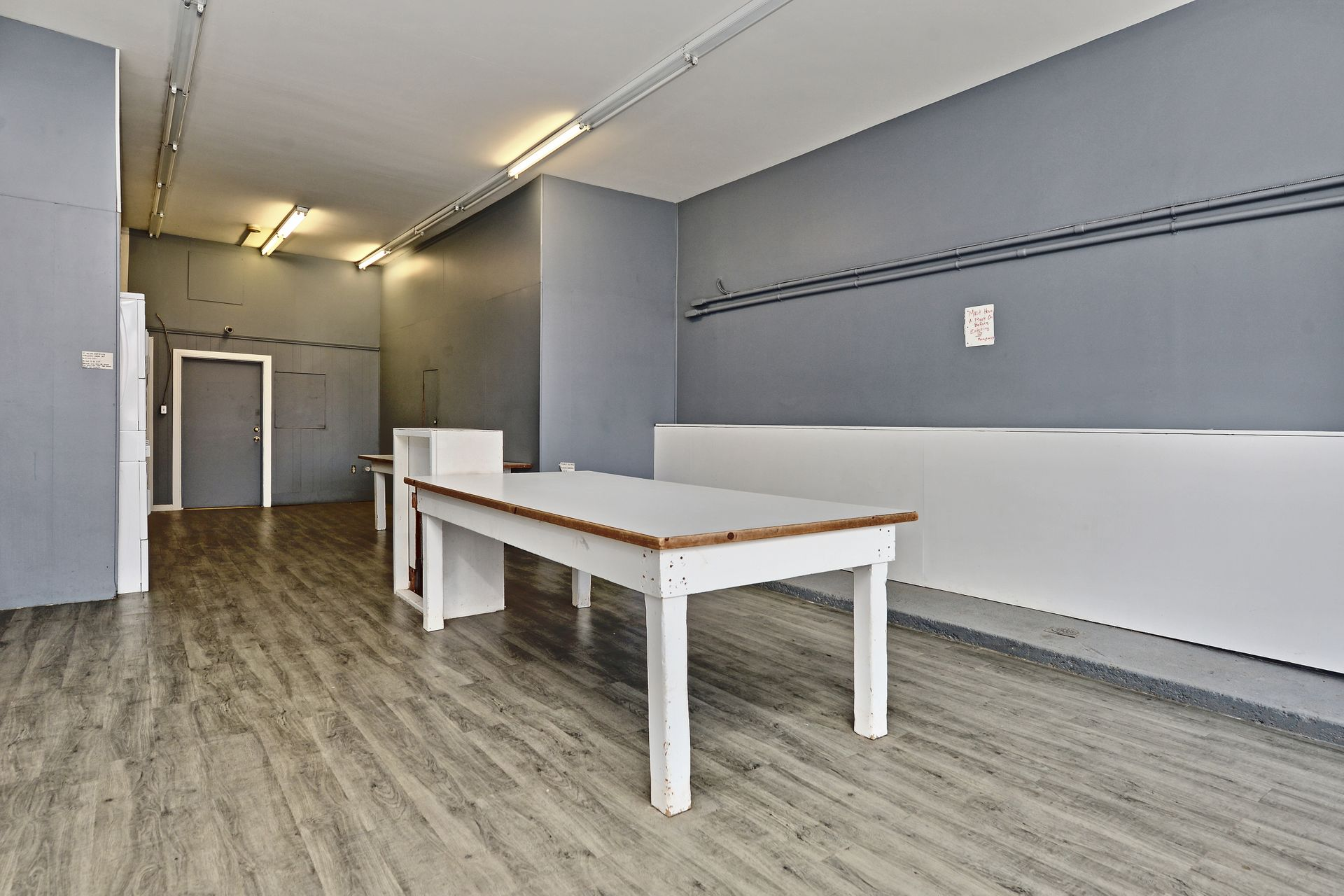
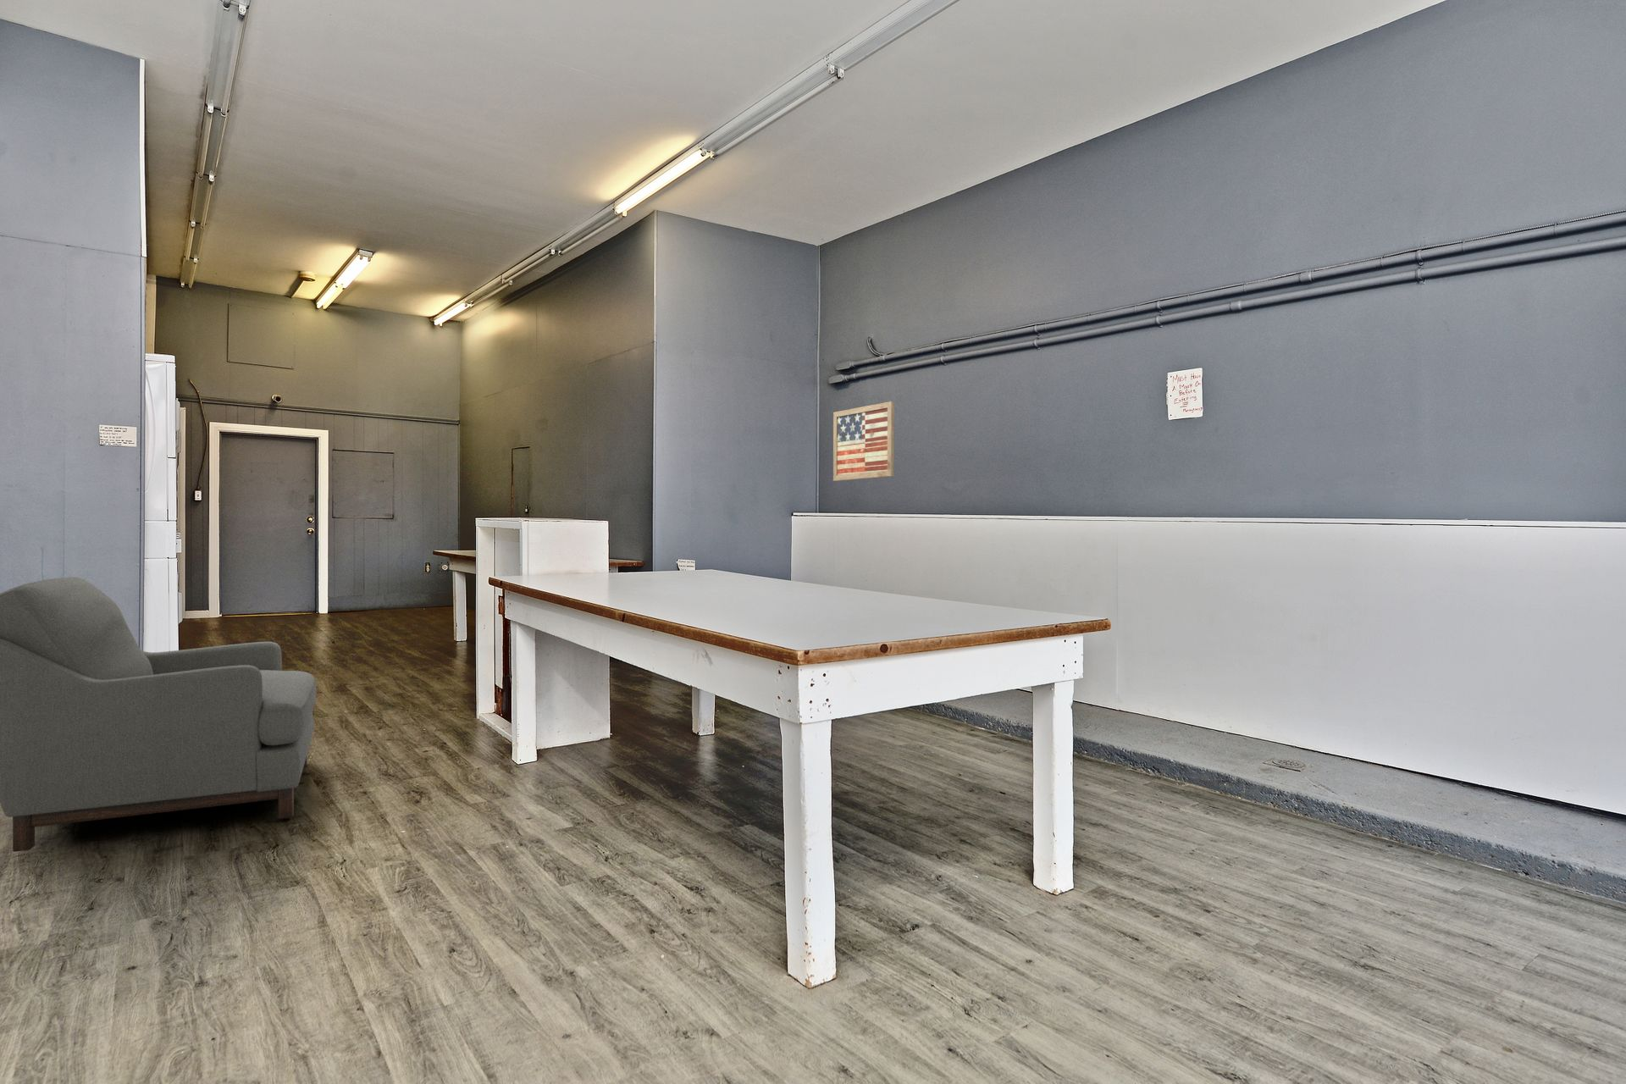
+ wall art (863, 443)
+ chair (172, 690)
